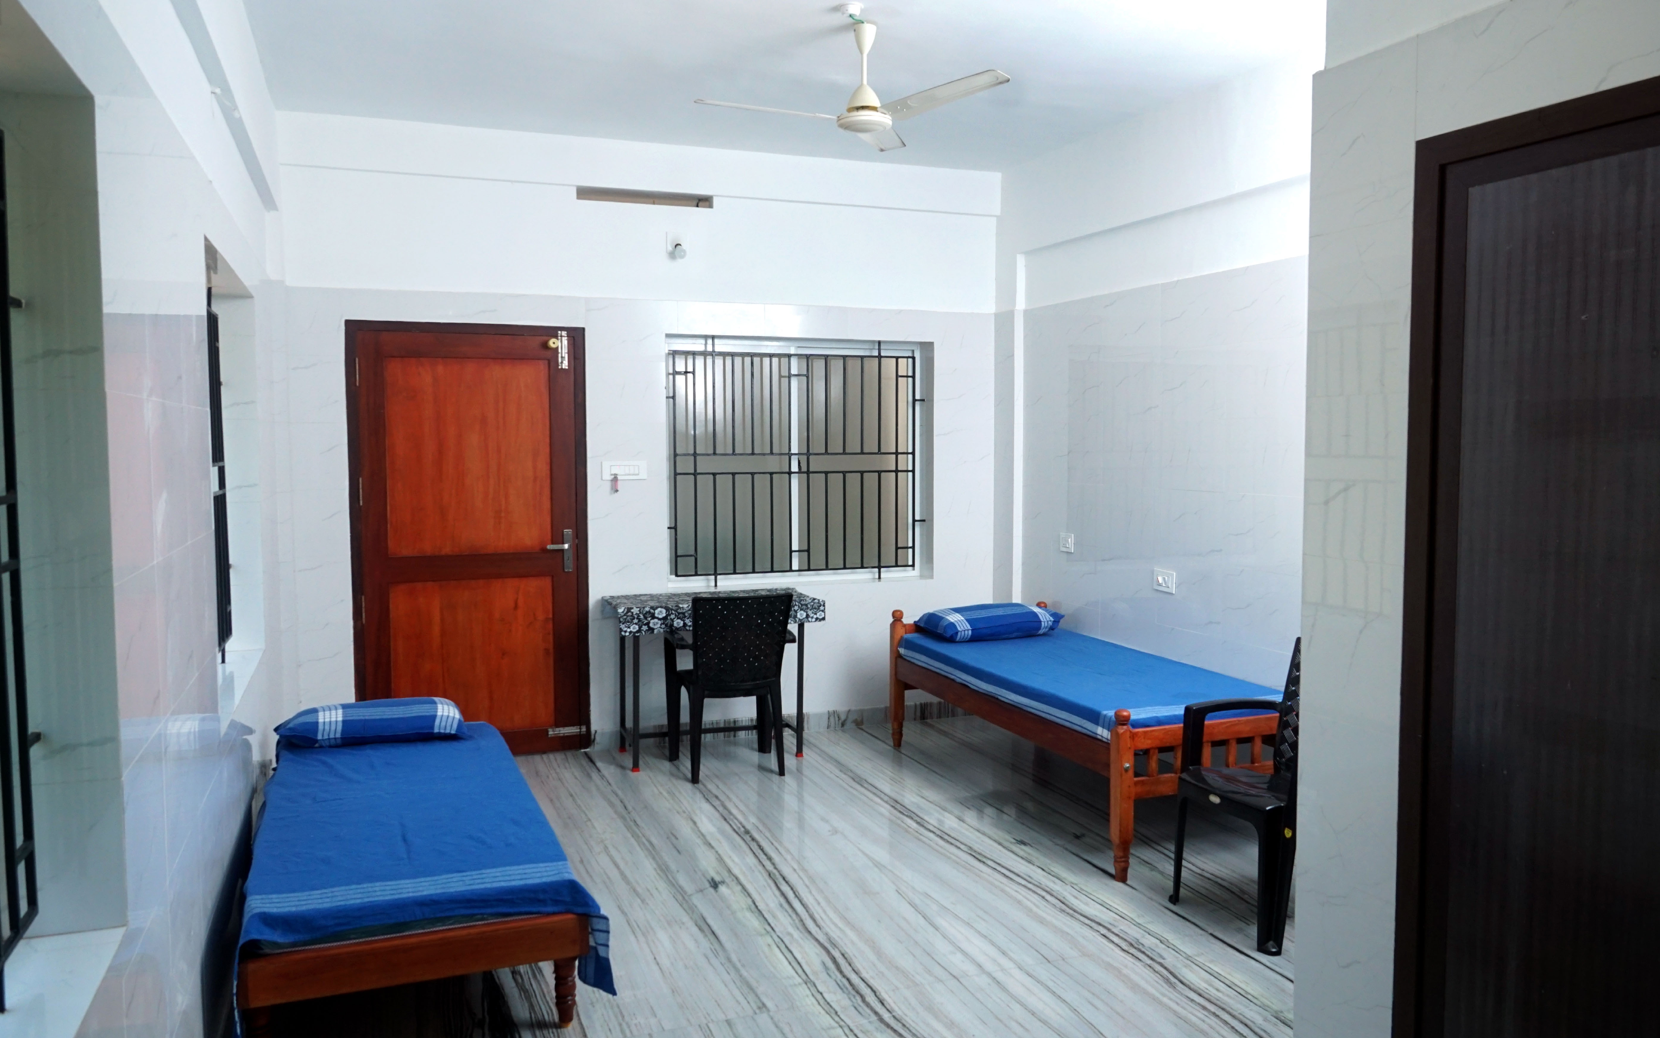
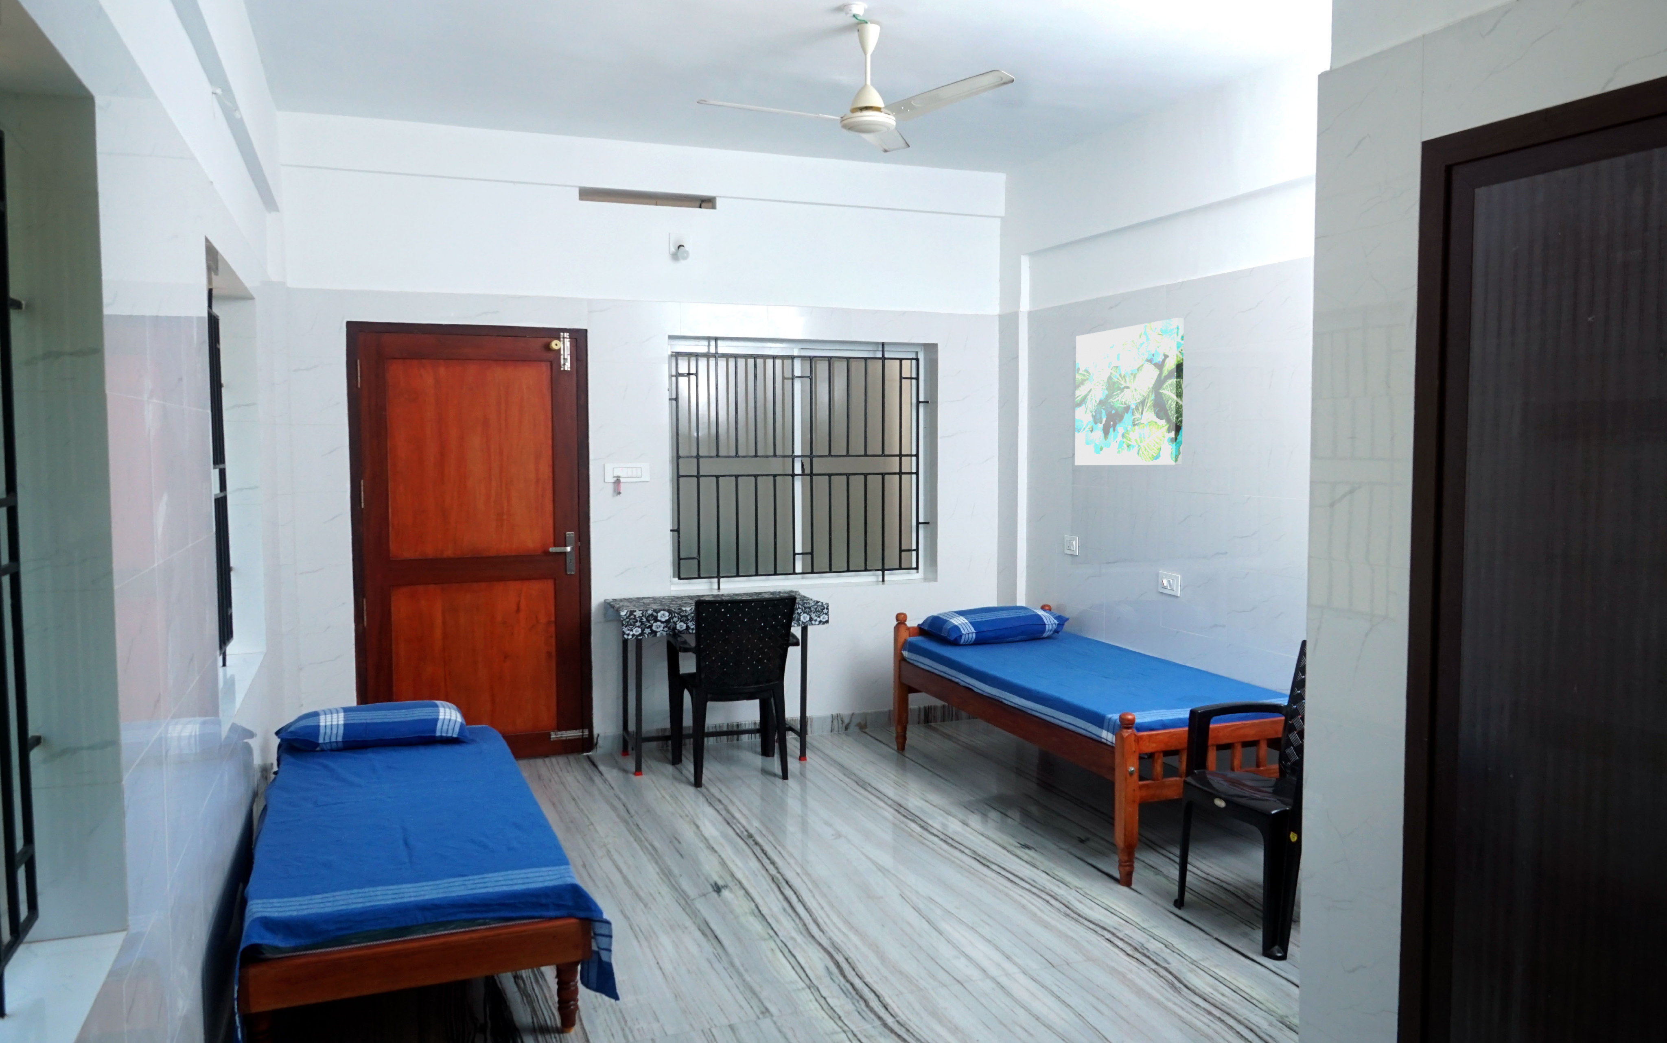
+ wall art (1126, 397)
